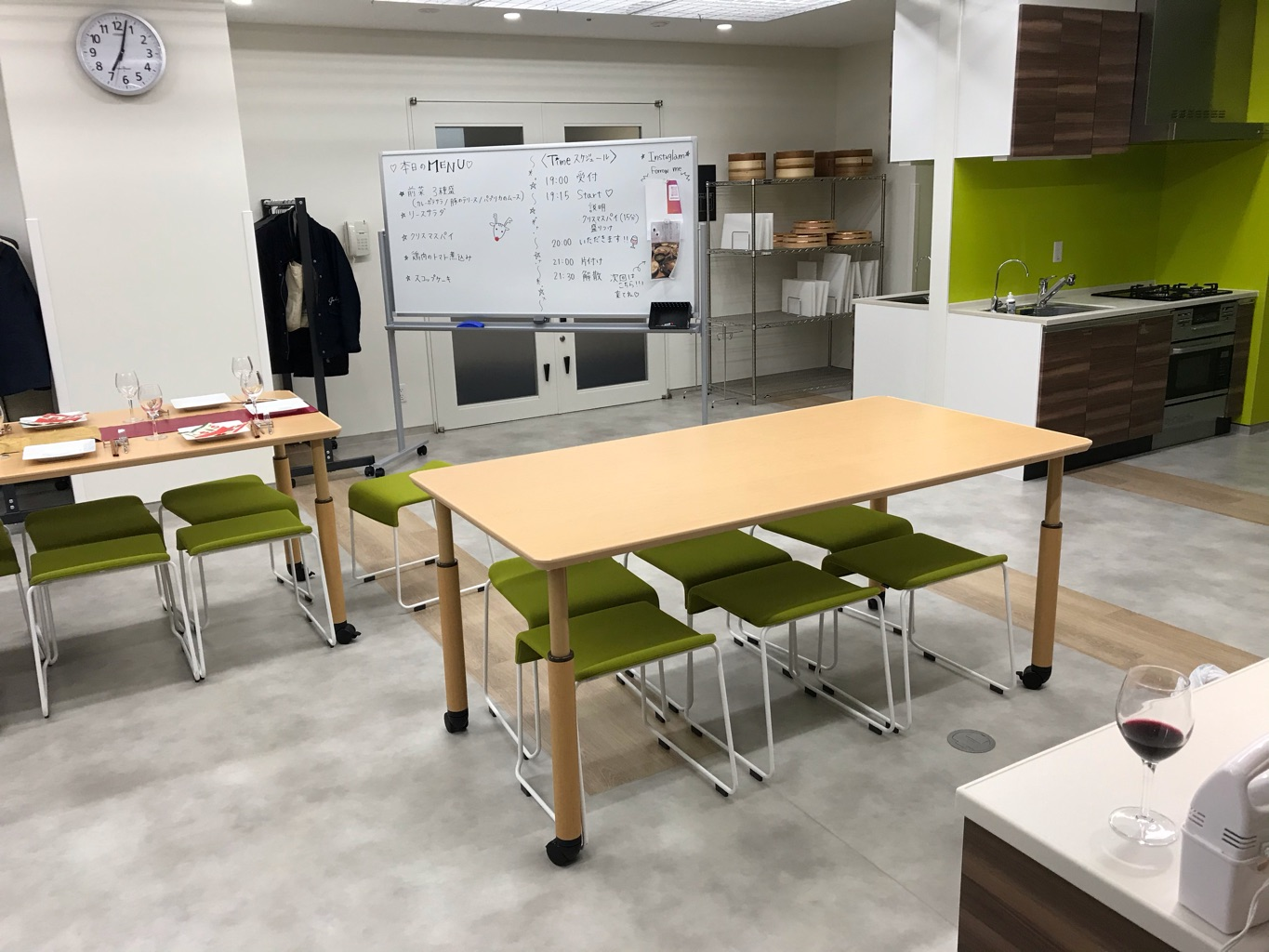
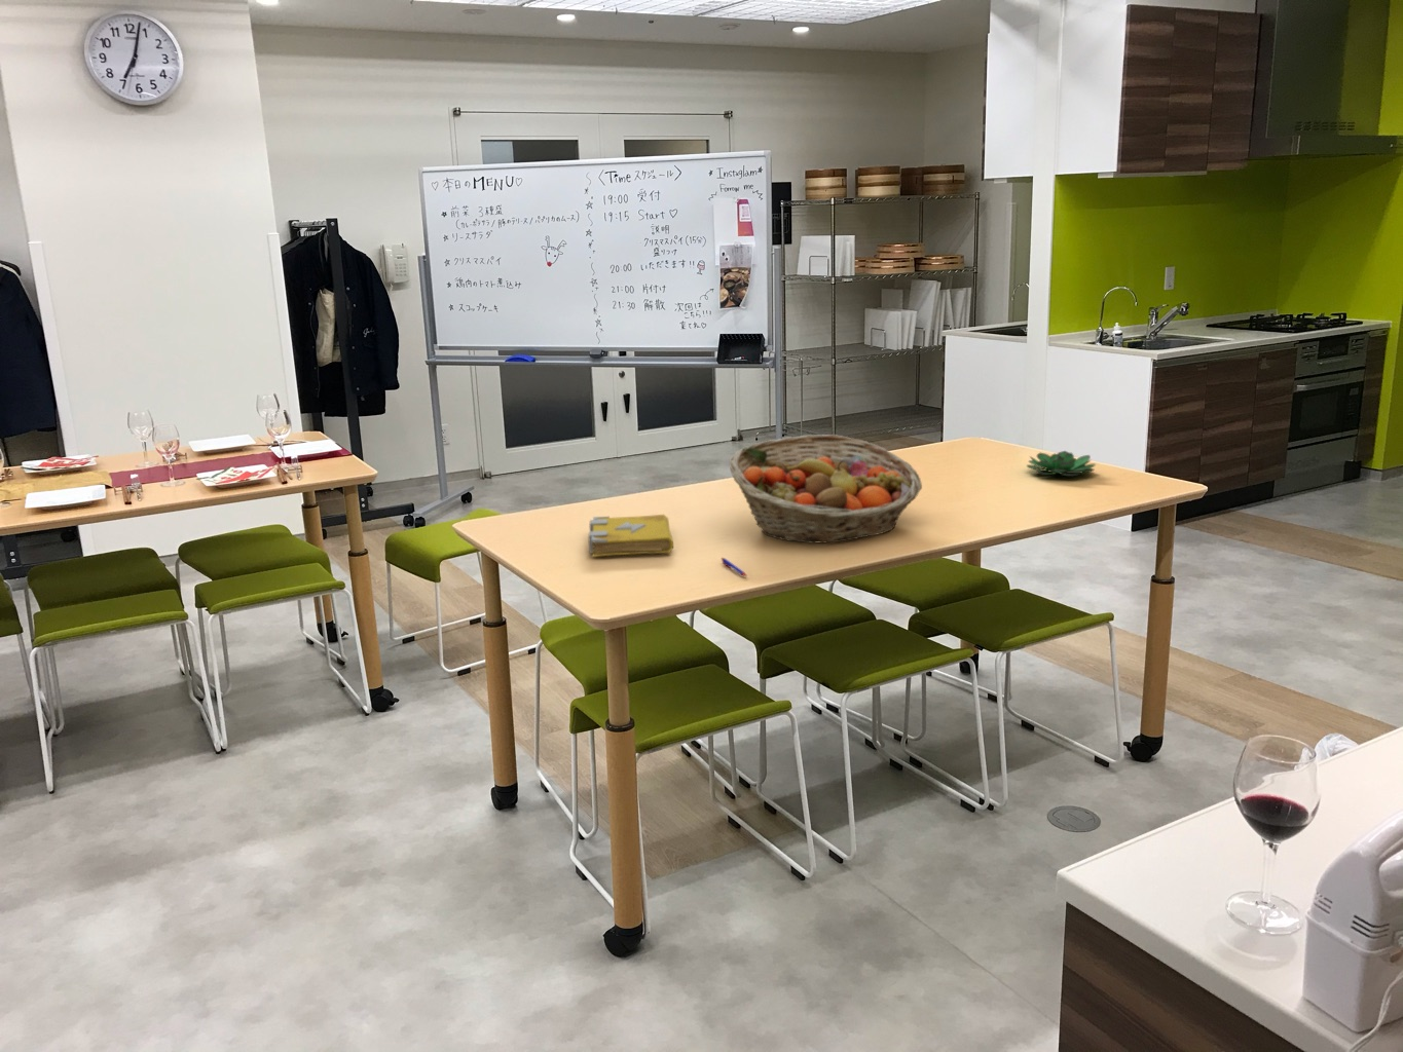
+ fruit basket (825, 487)
+ spell book (630, 533)
+ pen (734, 567)
+ succulent plant (1059, 463)
